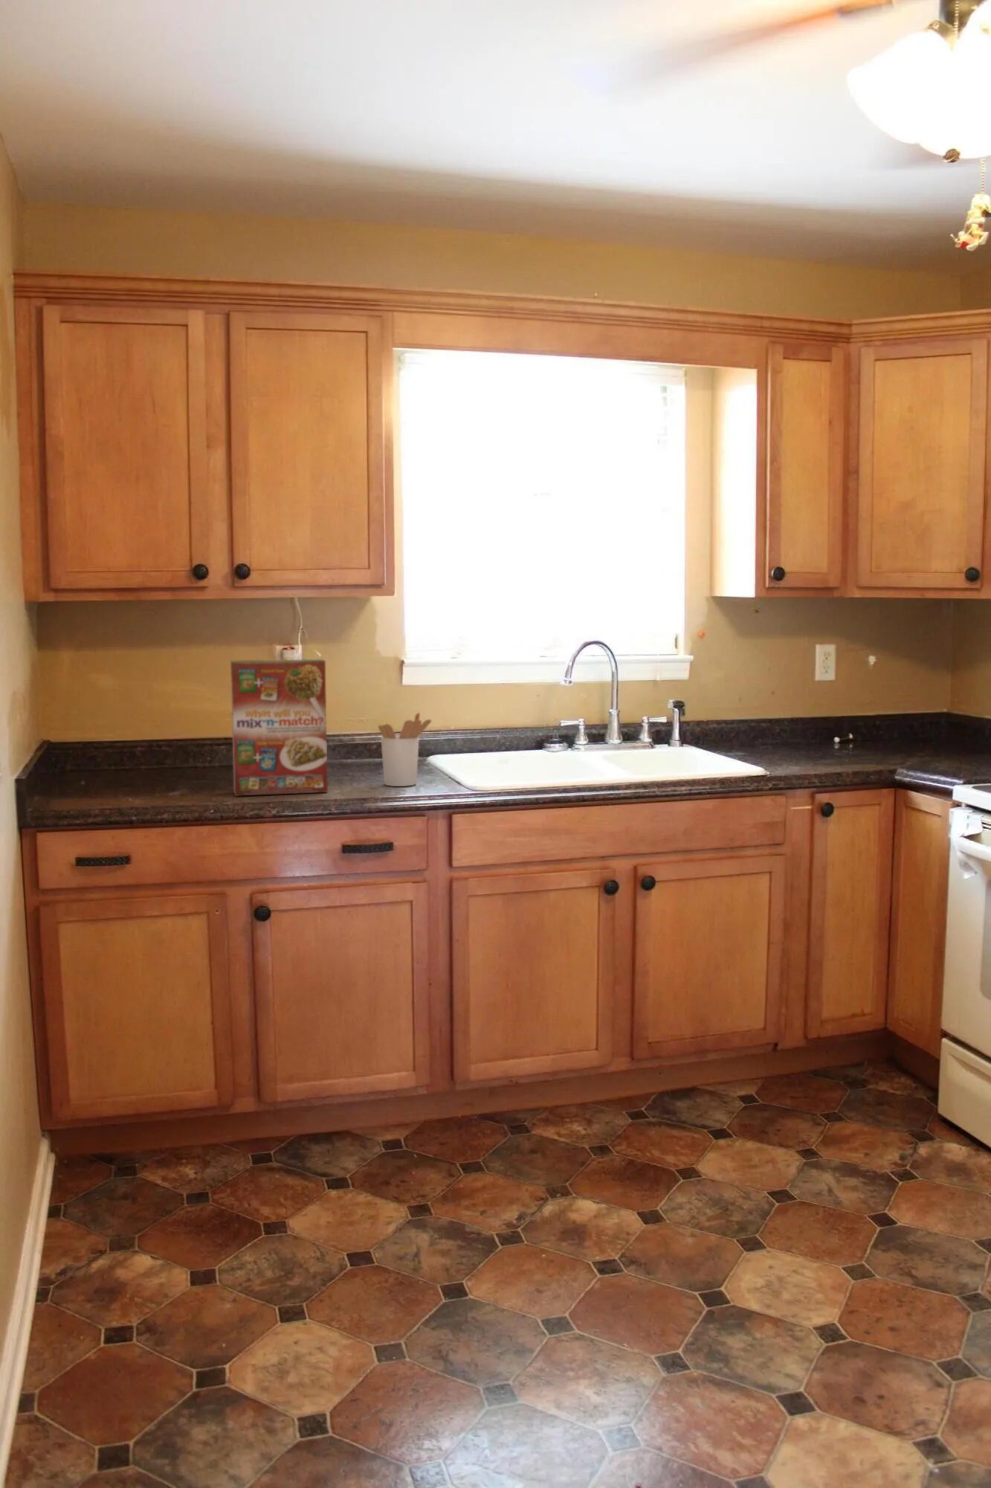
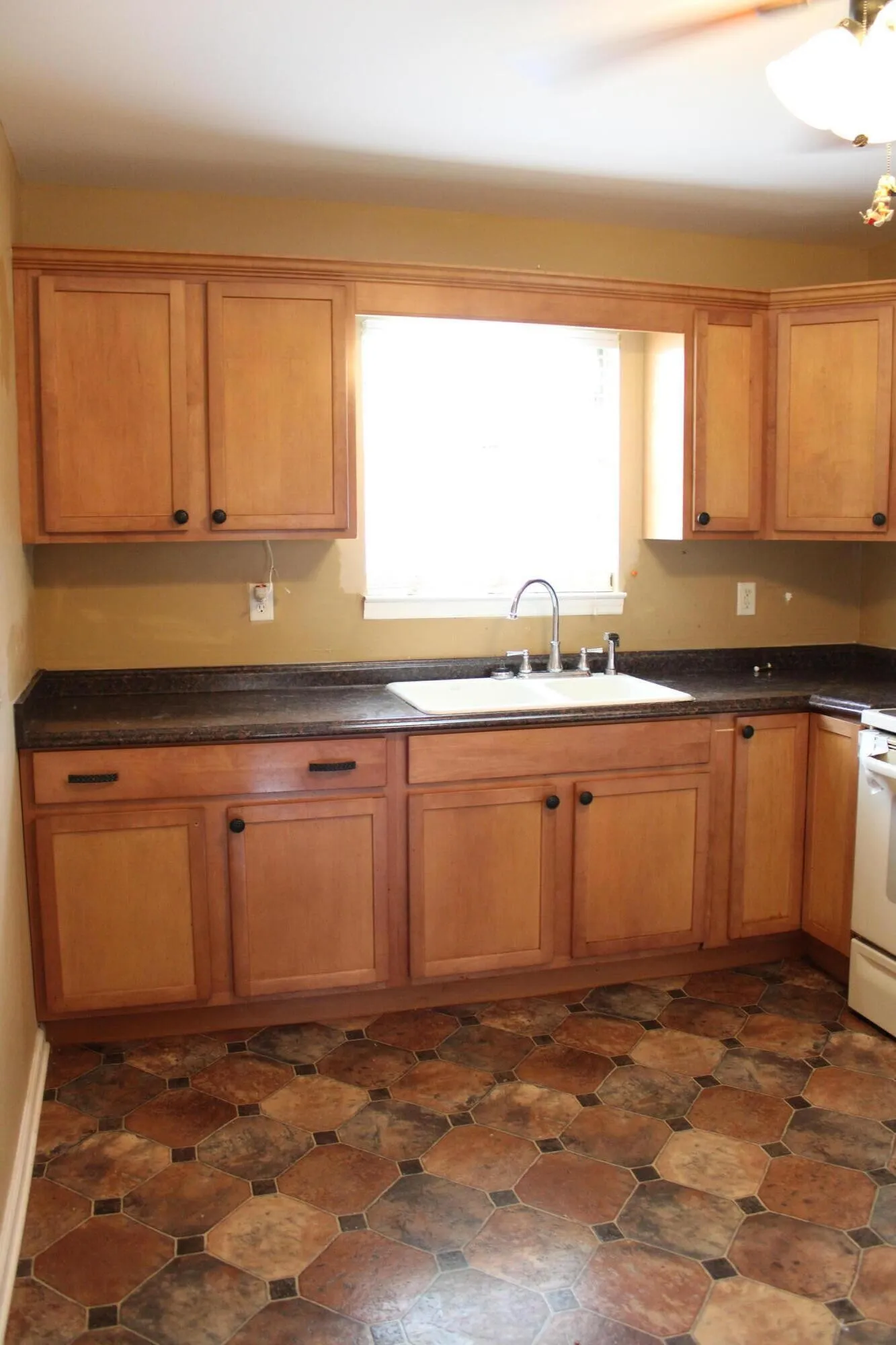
- utensil holder (406, 749)
- cereal box (279, 726)
